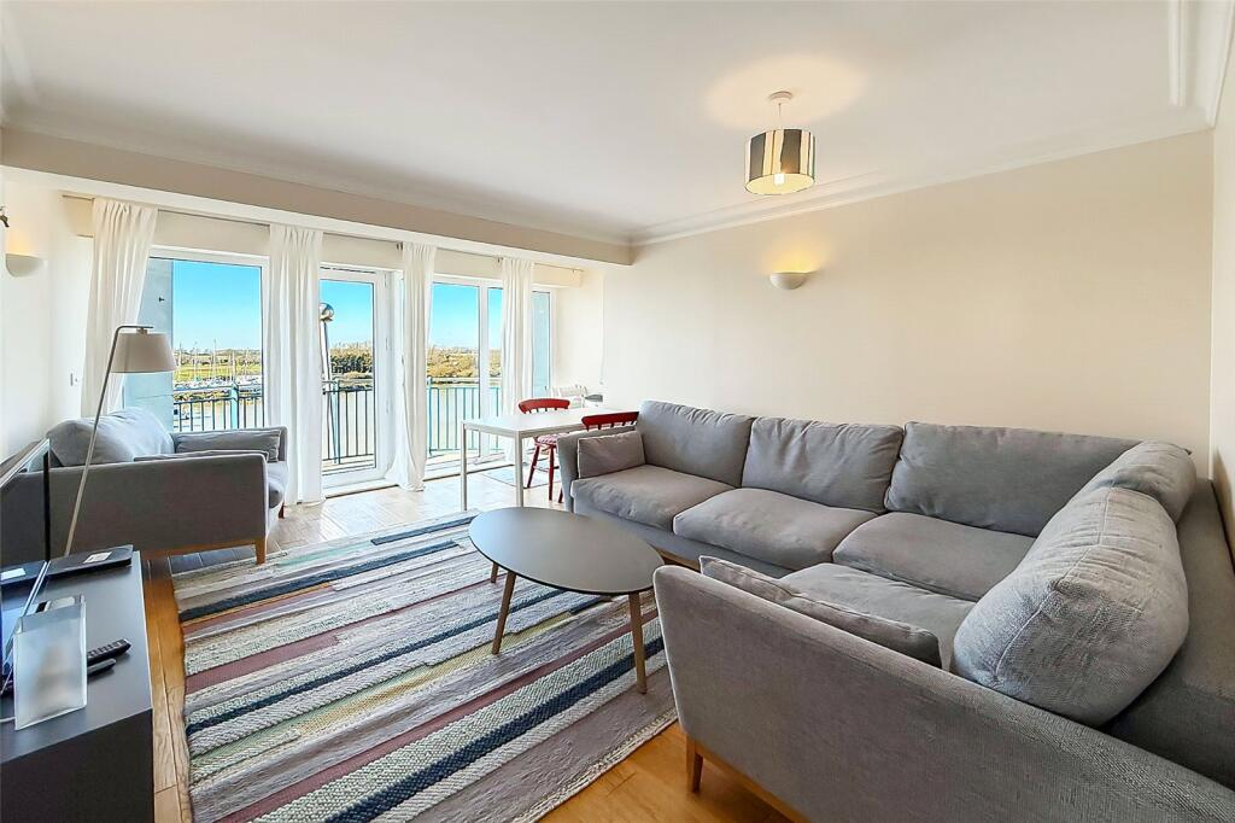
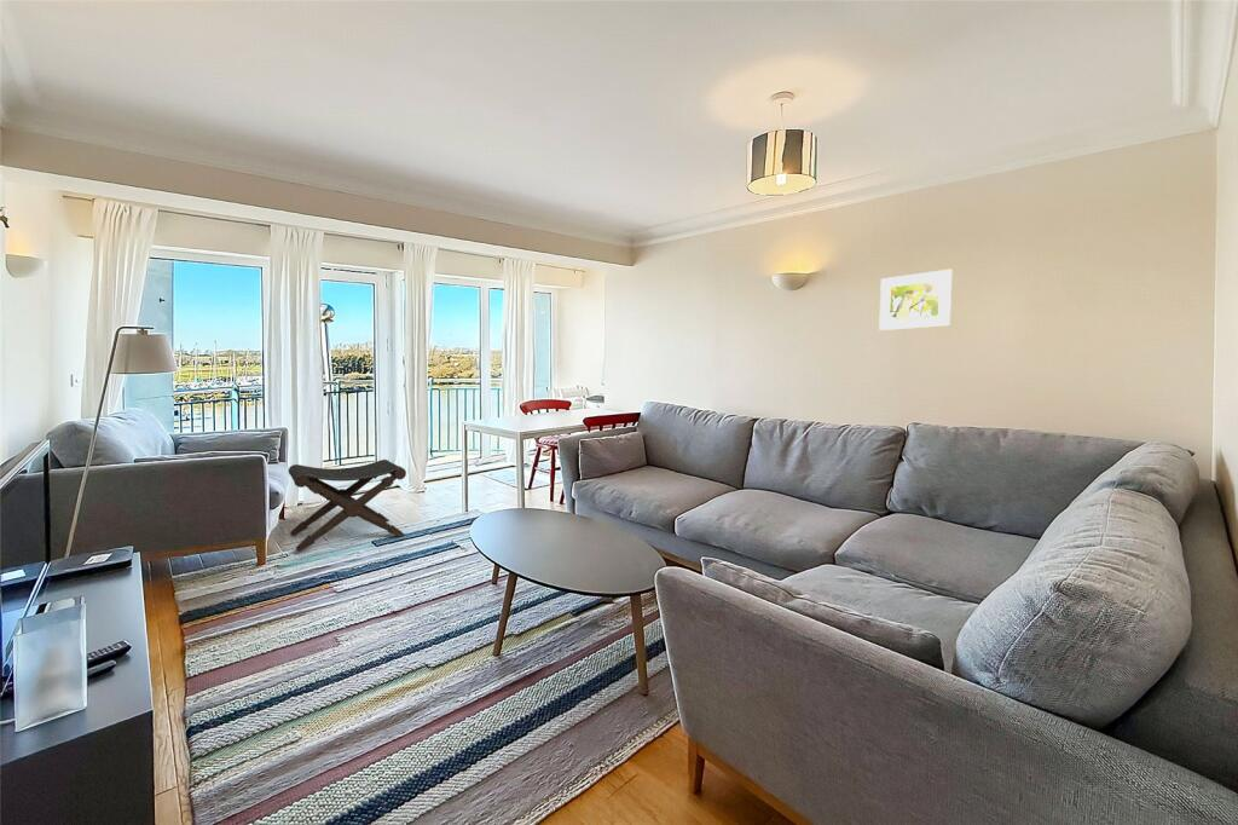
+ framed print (914, 301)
+ footstool (347, 501)
